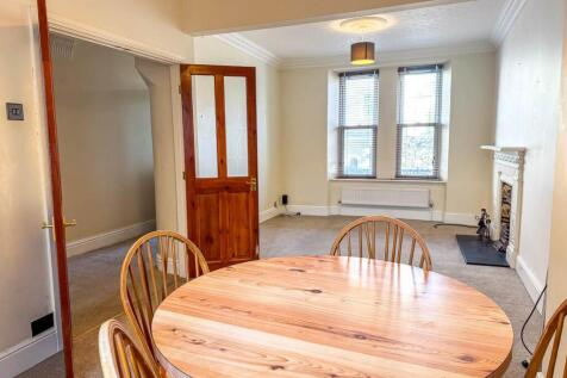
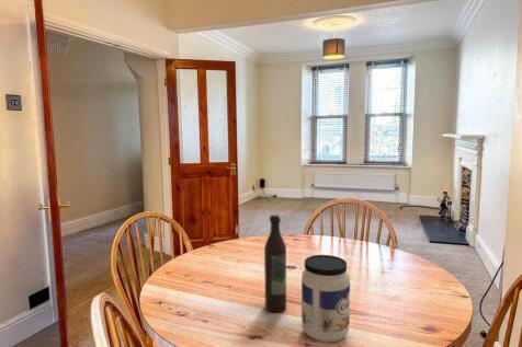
+ jar (325, 297)
+ wine bottle (275, 262)
